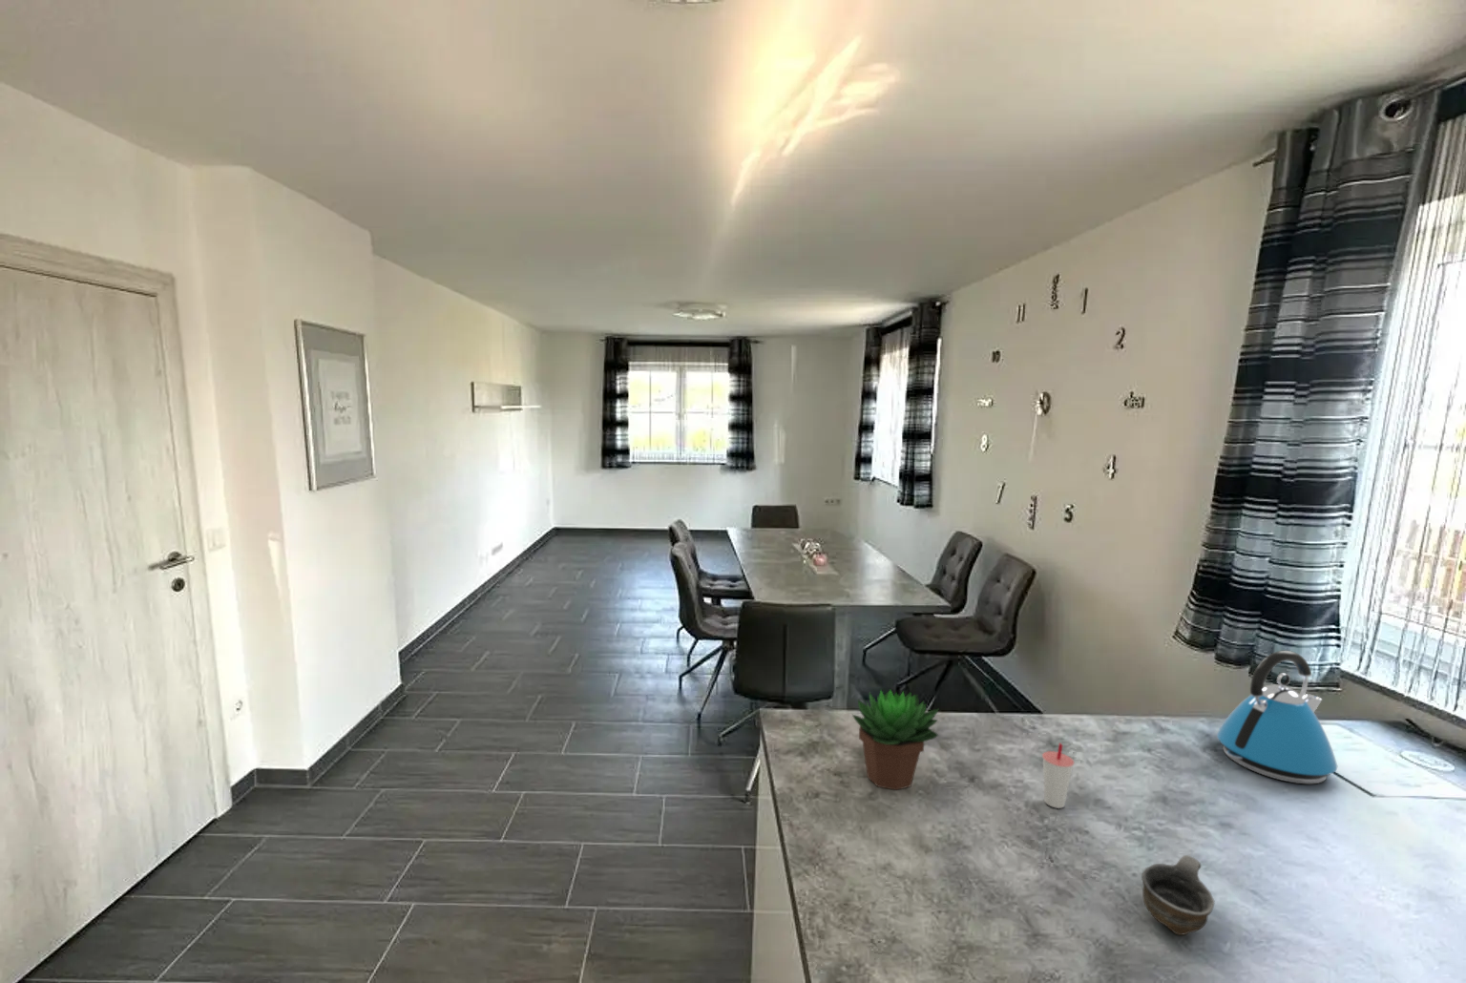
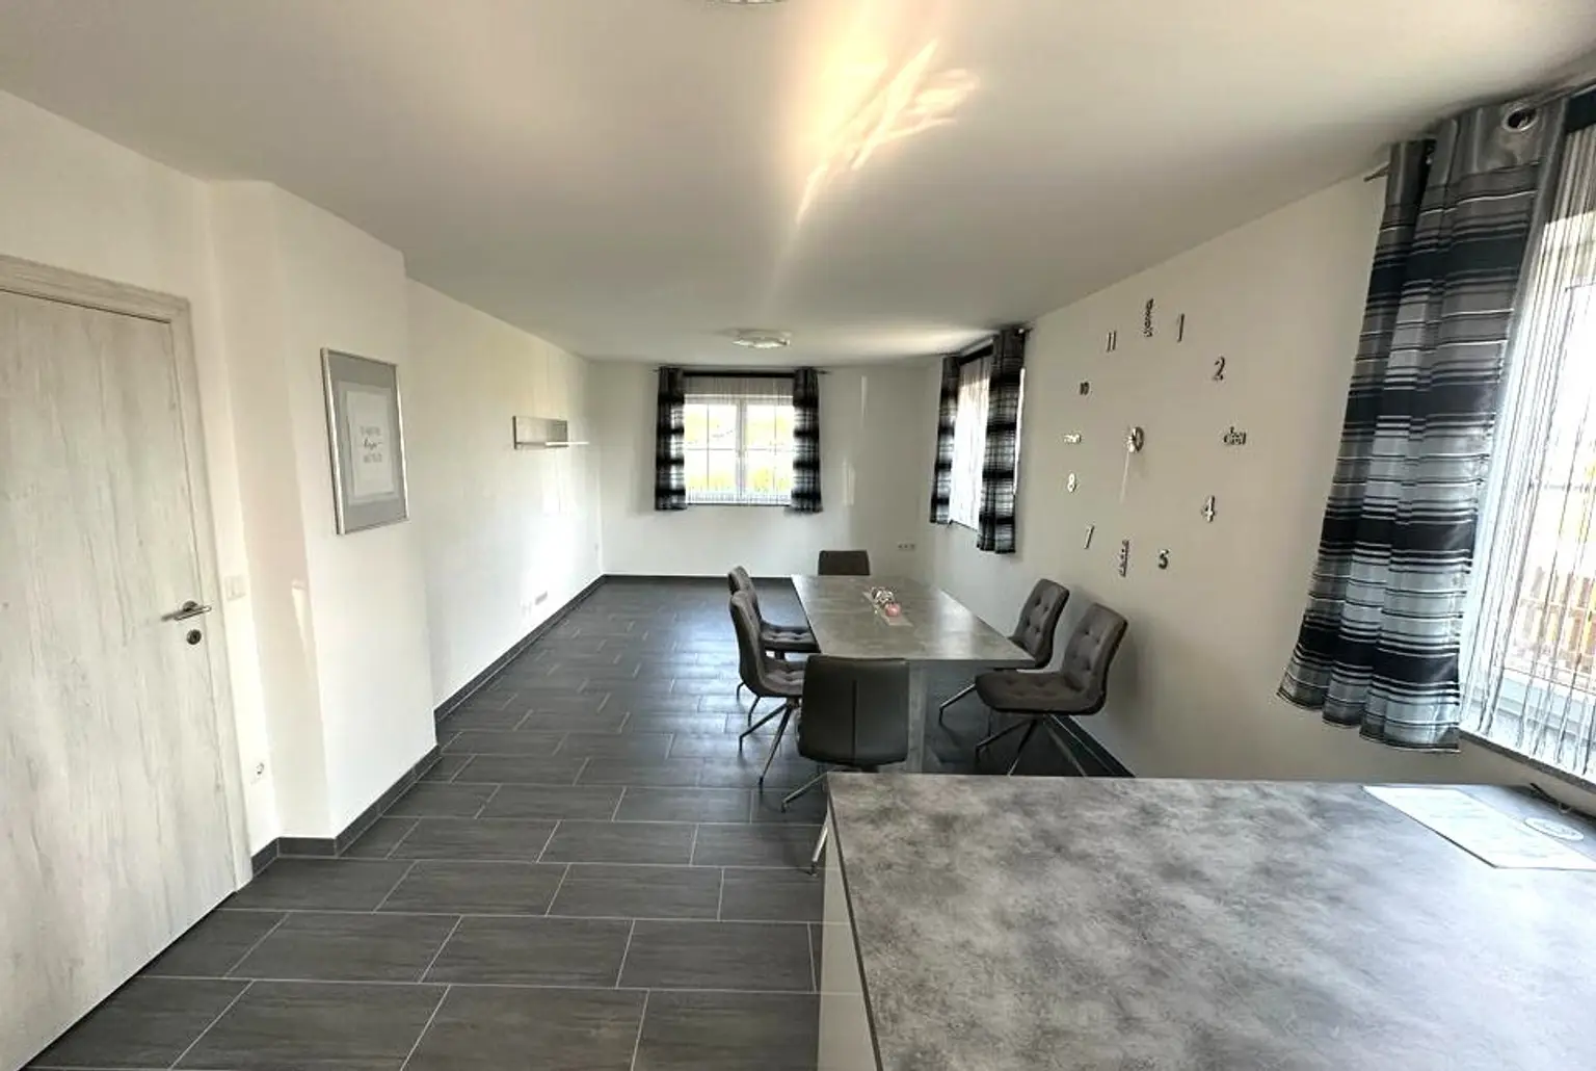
- succulent plant (894, 737)
- cup (1180, 897)
- cup (1057, 773)
- kettle (1277, 707)
